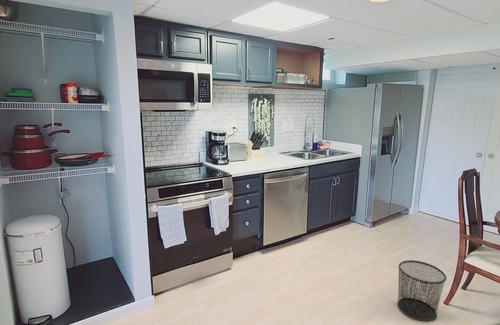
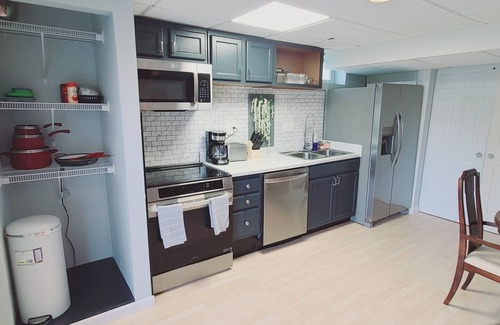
- waste bin (419, 290)
